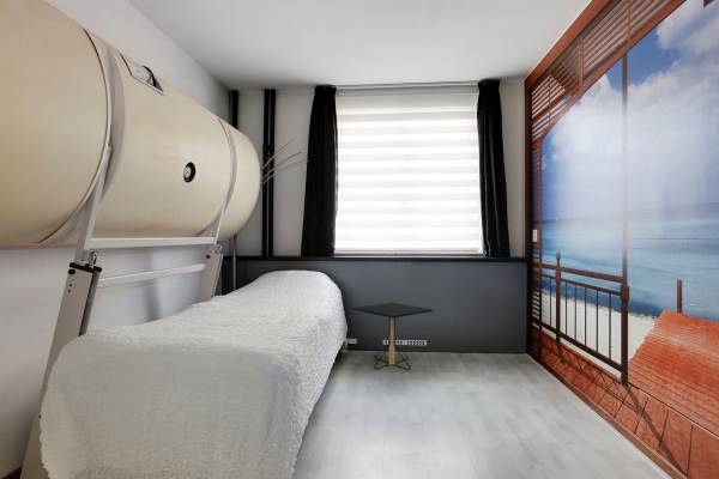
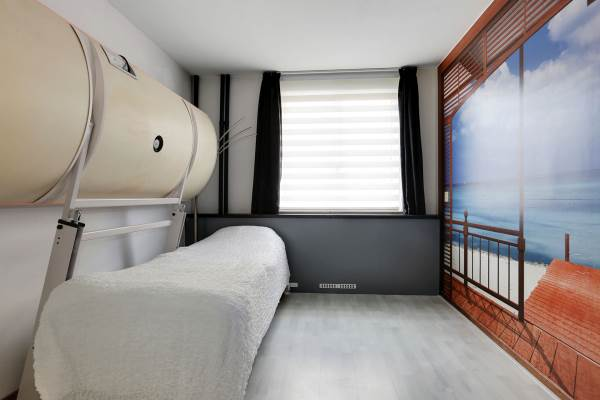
- side table (392, 335)
